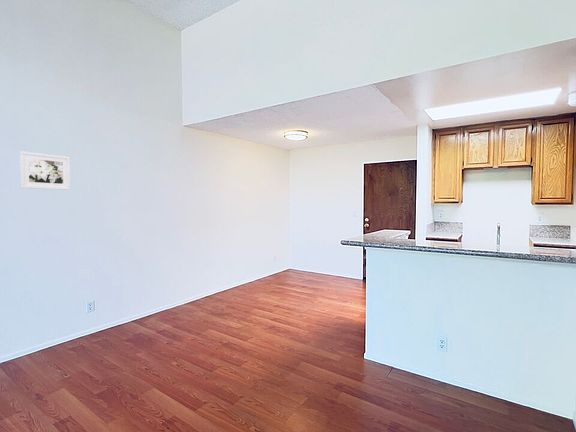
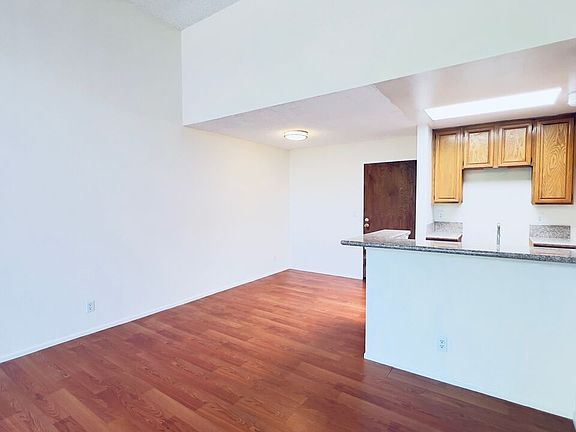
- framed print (46, 171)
